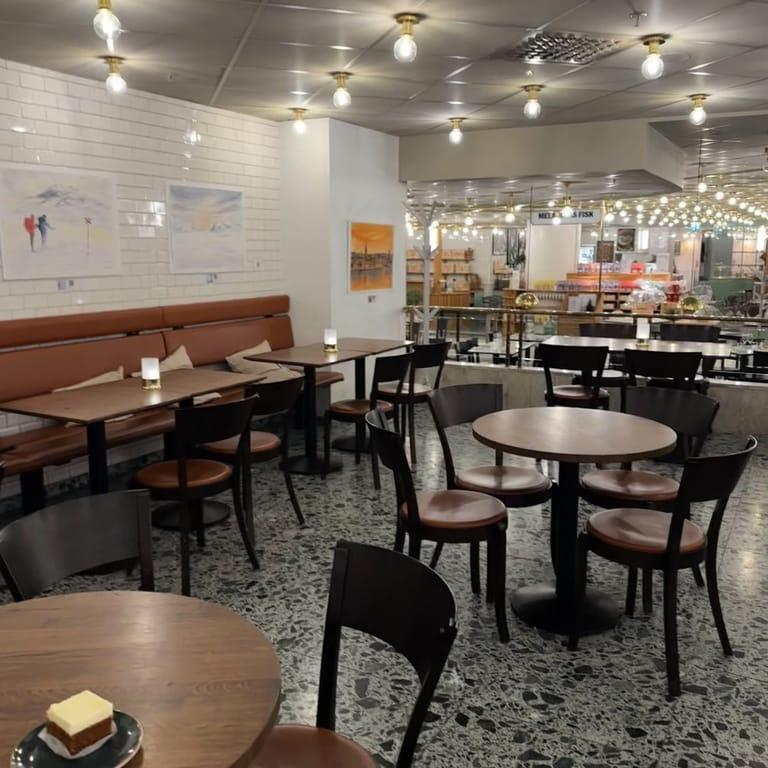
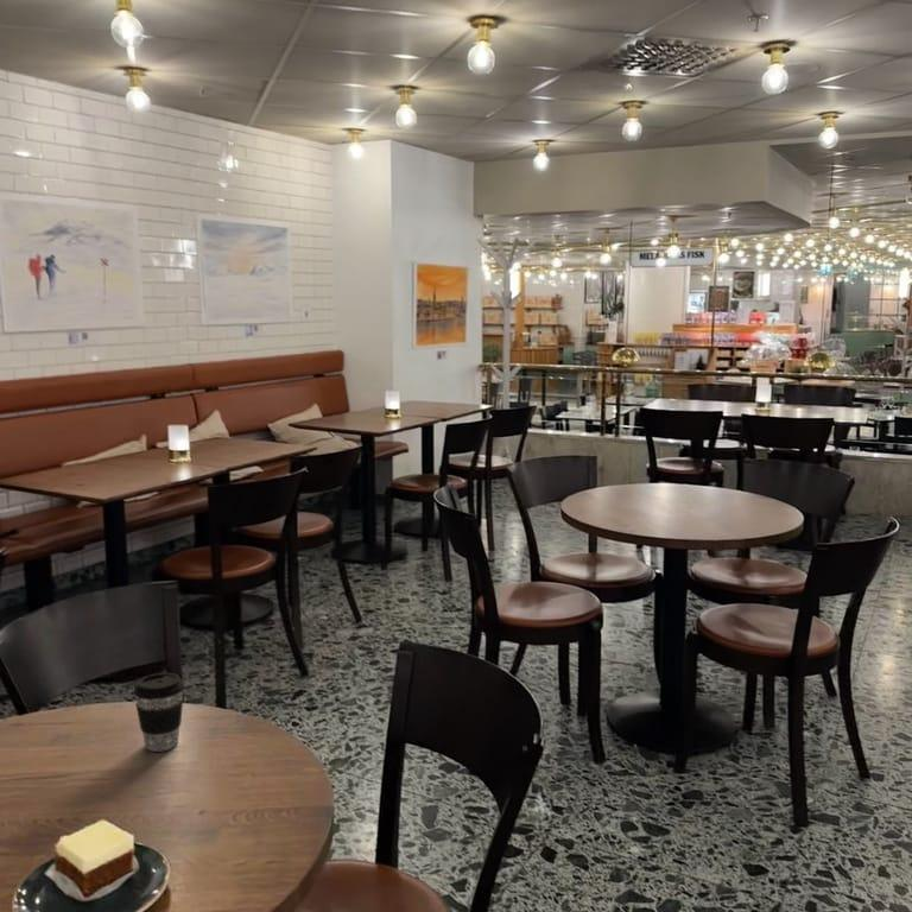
+ coffee cup (160, 712)
